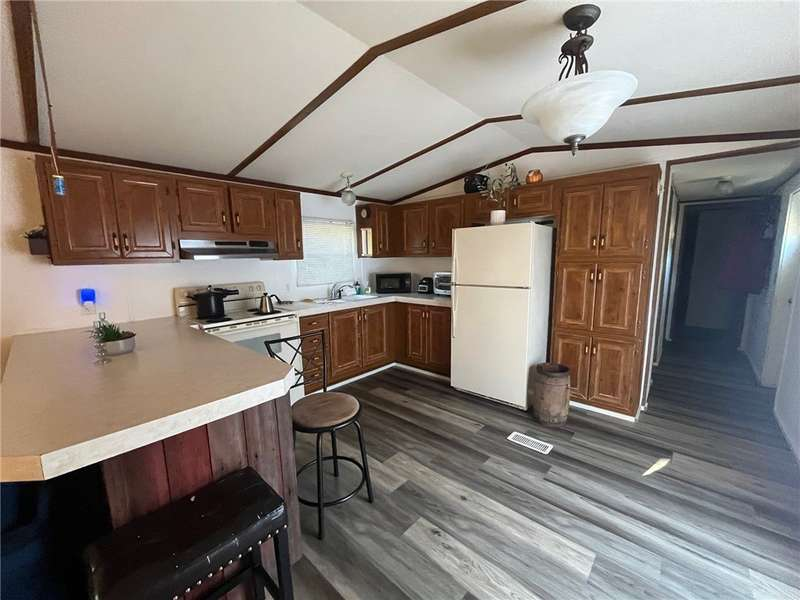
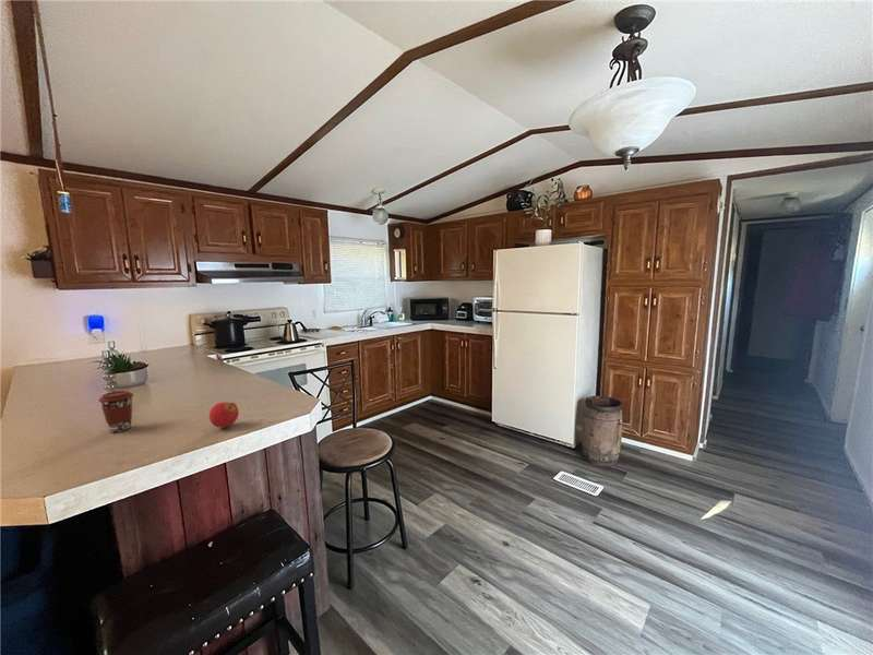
+ coffee cup (118, 410)
+ fruit (224, 414)
